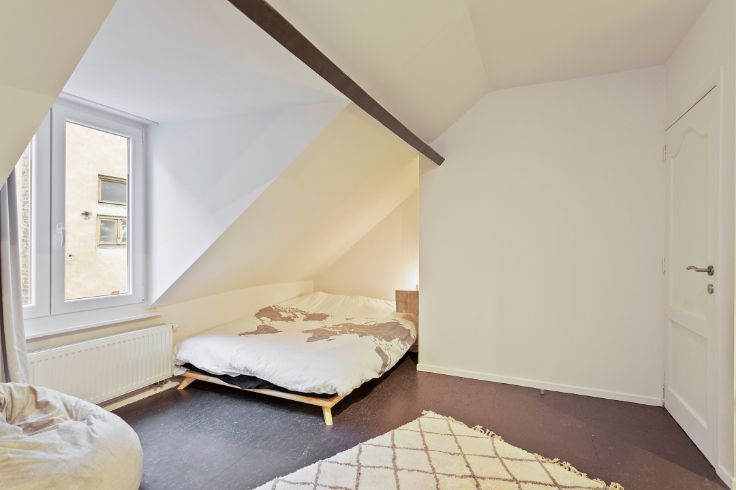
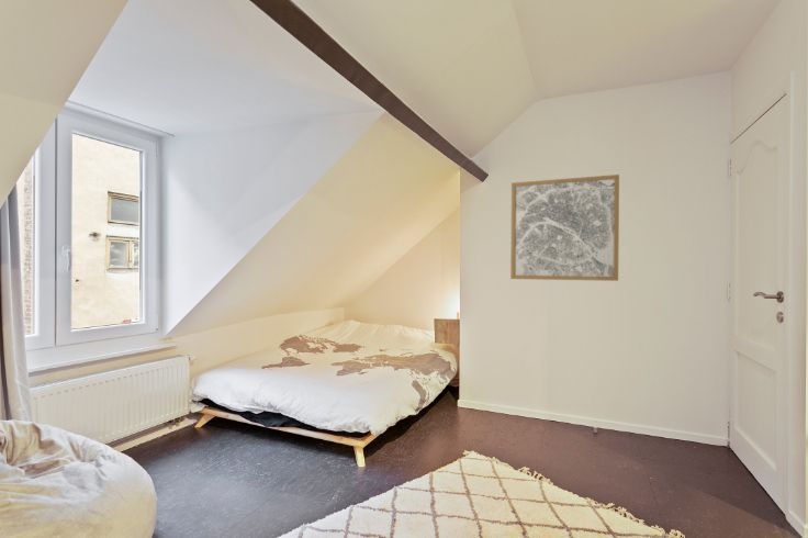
+ wall art (562, 229)
